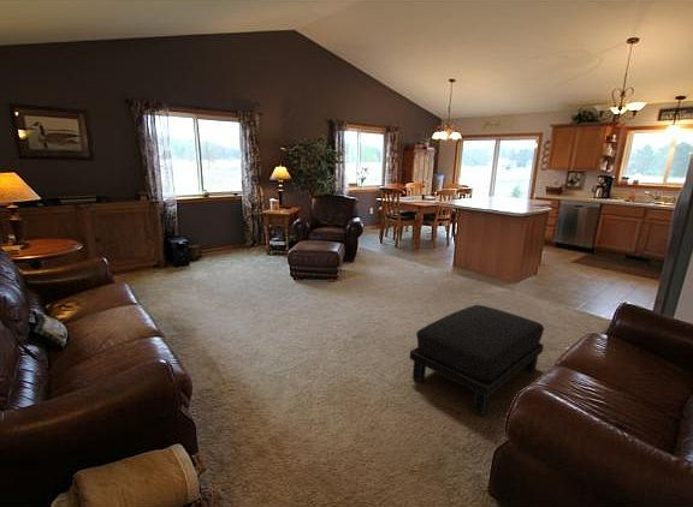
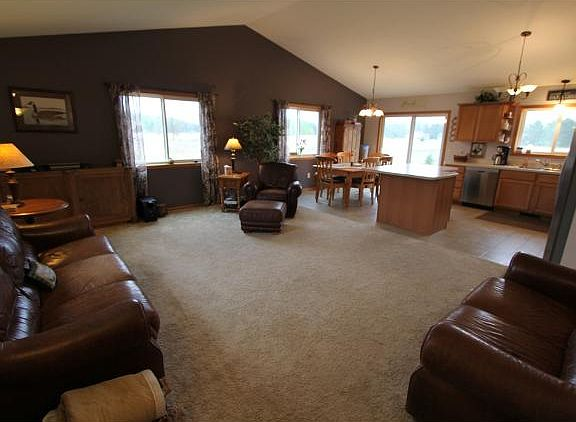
- ottoman (479, 346)
